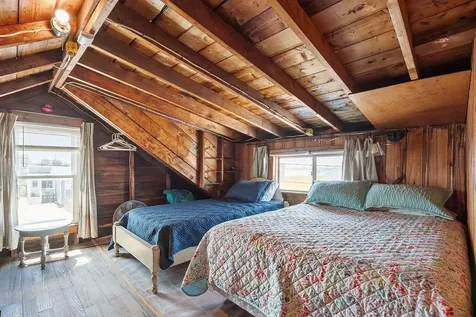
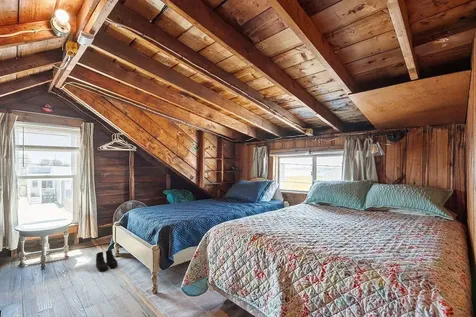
+ boots (106, 259)
